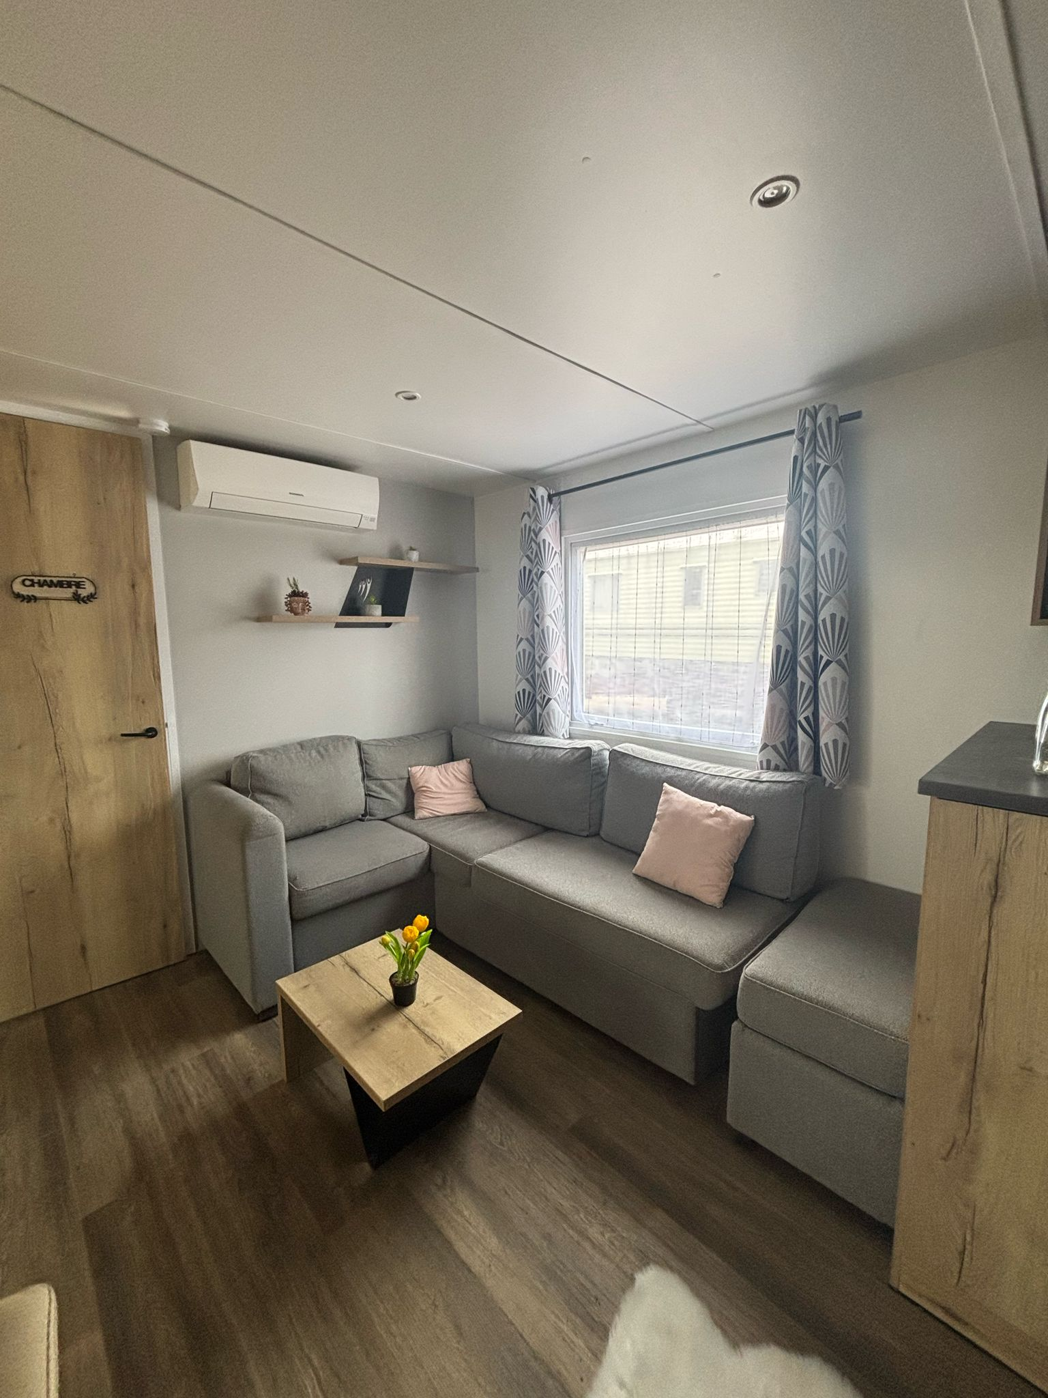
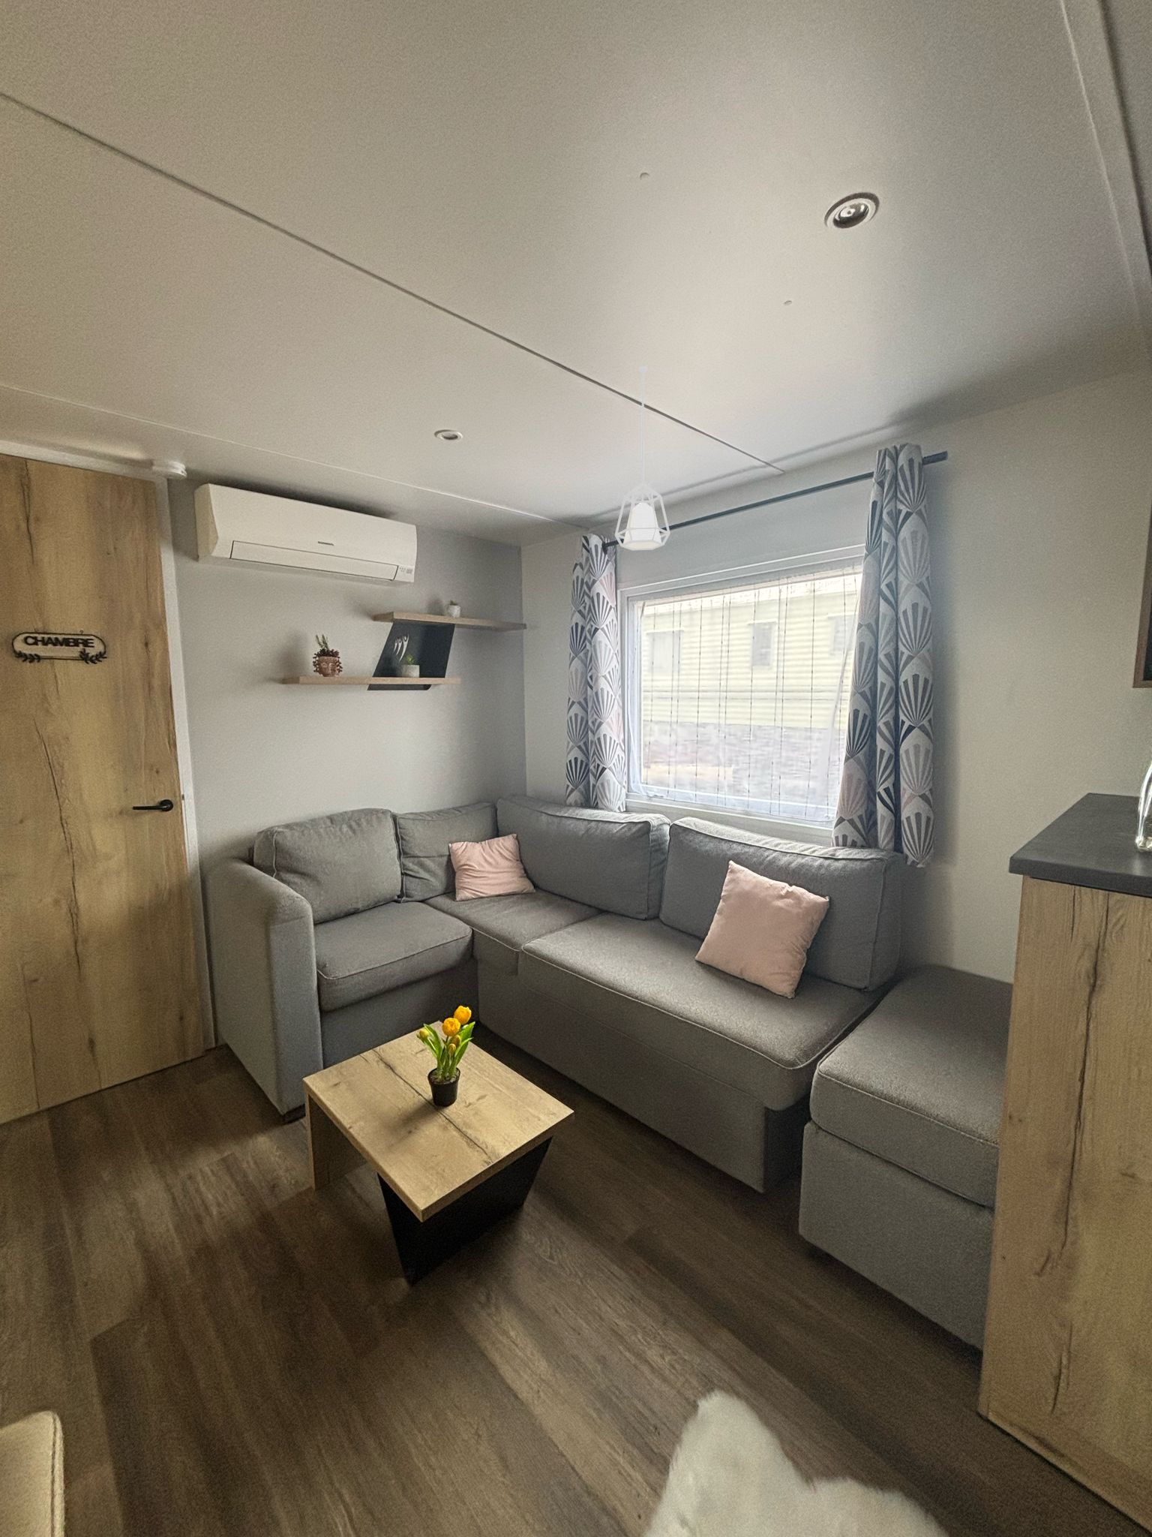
+ pendant lamp (643, 459)
